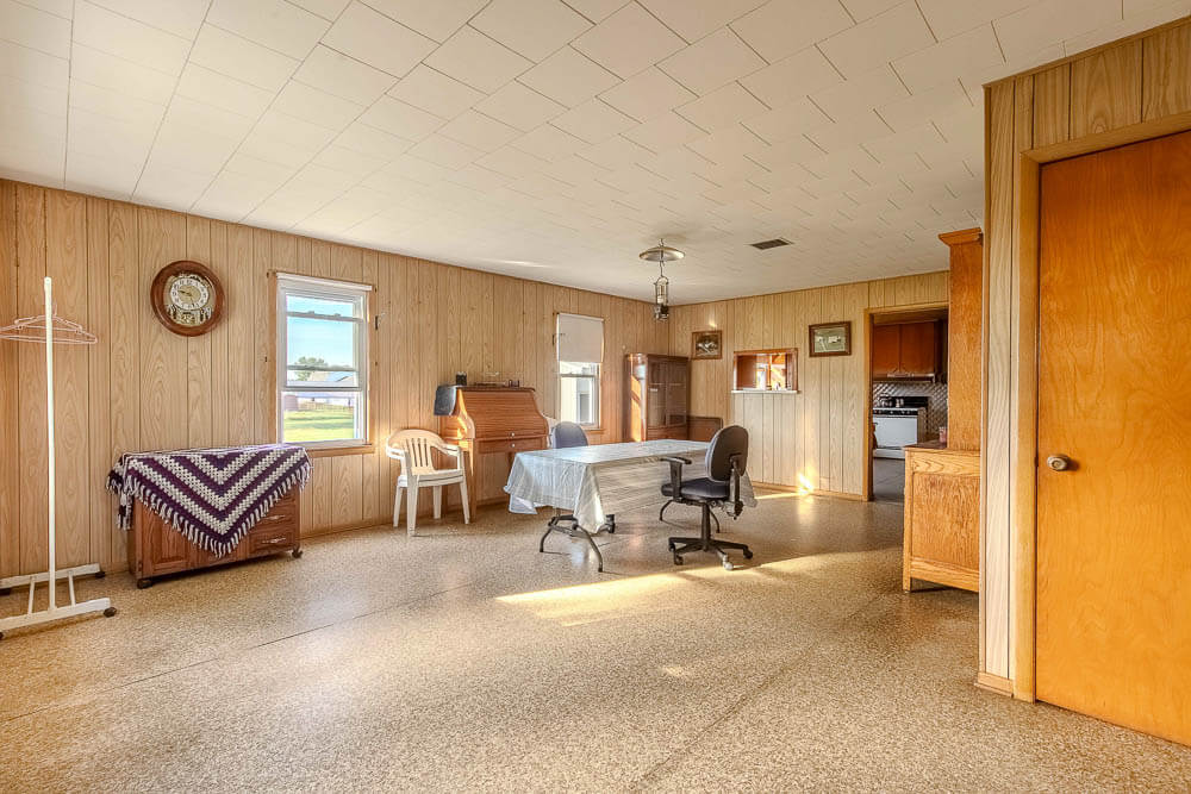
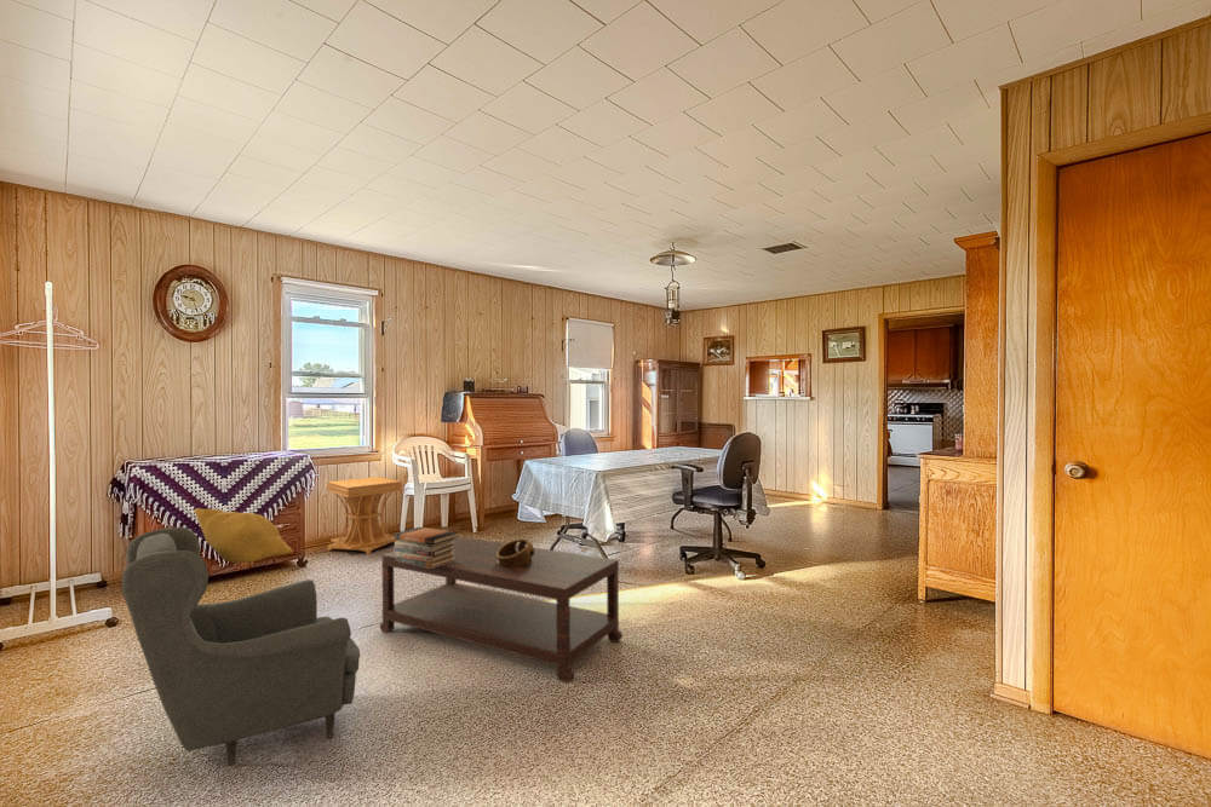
+ book stack (425, 546)
+ side table (365, 513)
+ armchair (247, 621)
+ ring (515, 551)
+ coffee table (498, 596)
